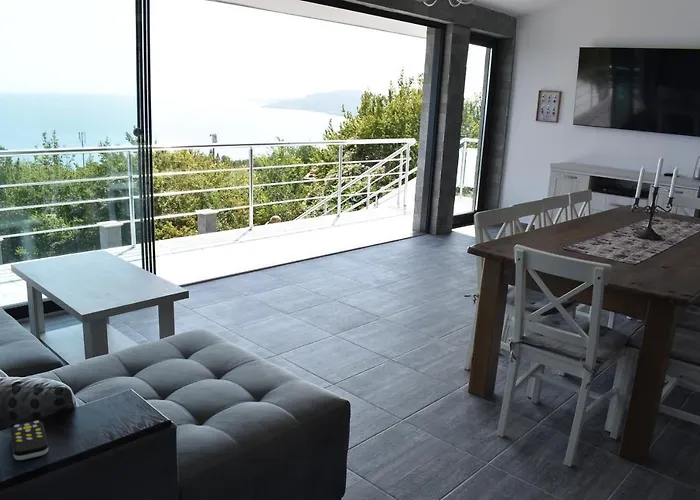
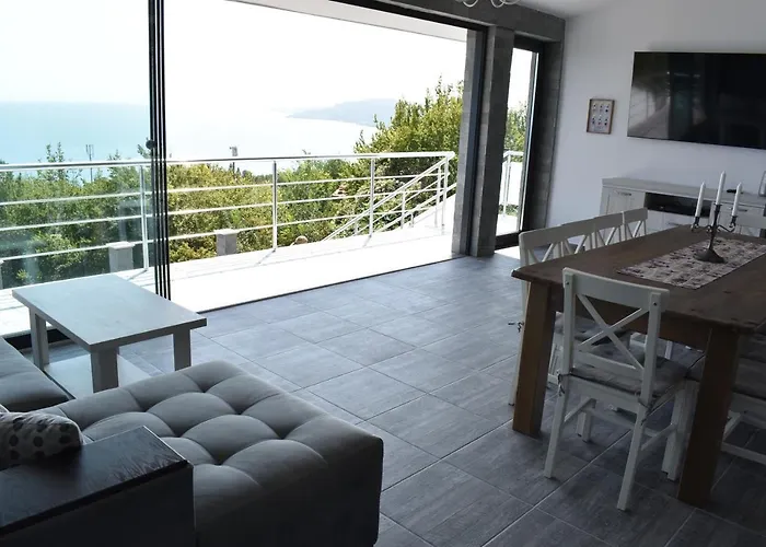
- remote control (29, 439)
